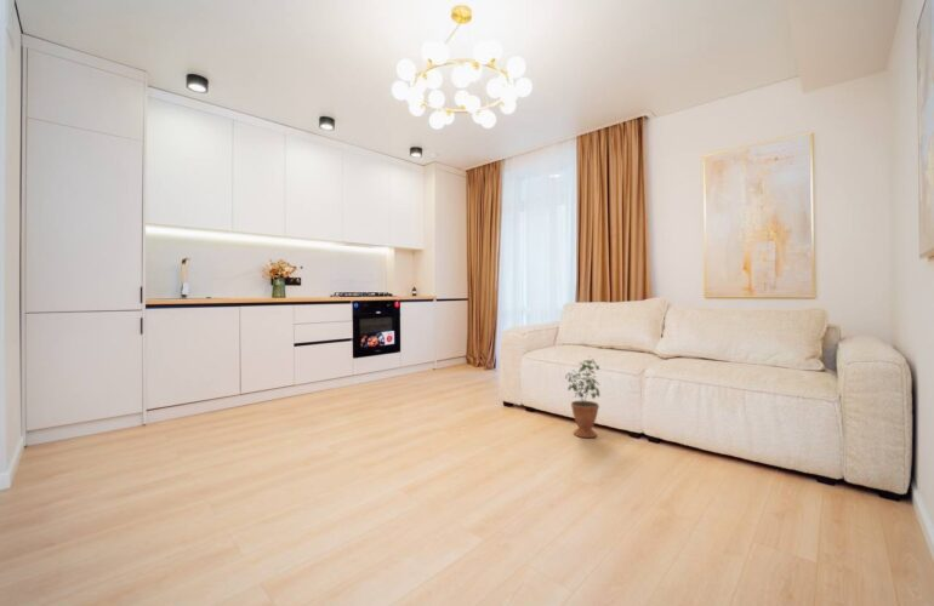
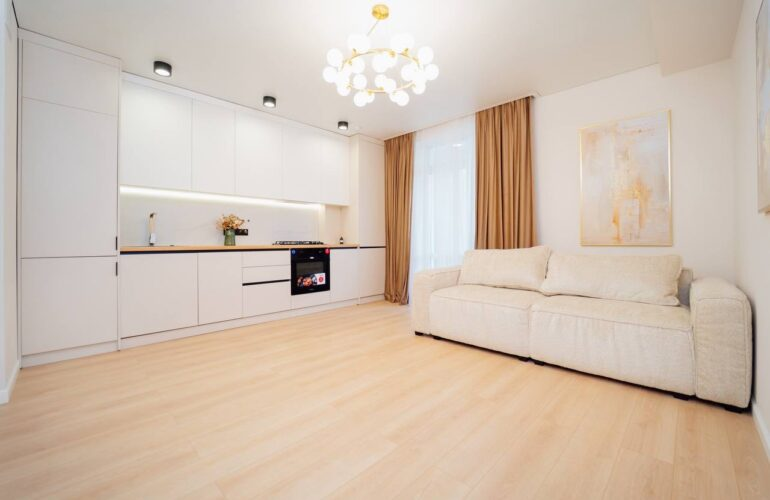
- potted plant (582, 394)
